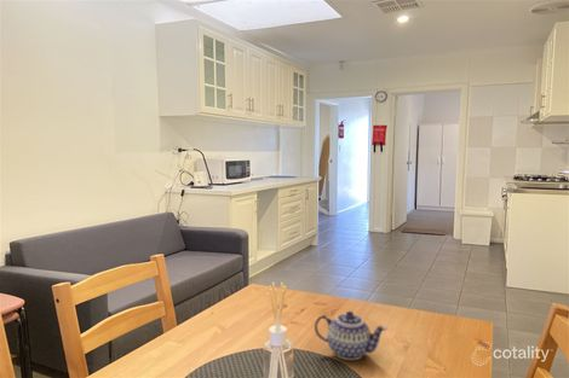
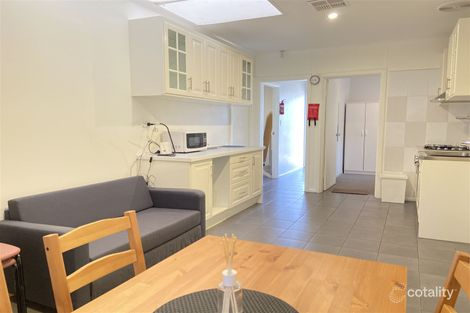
- teapot (349, 332)
